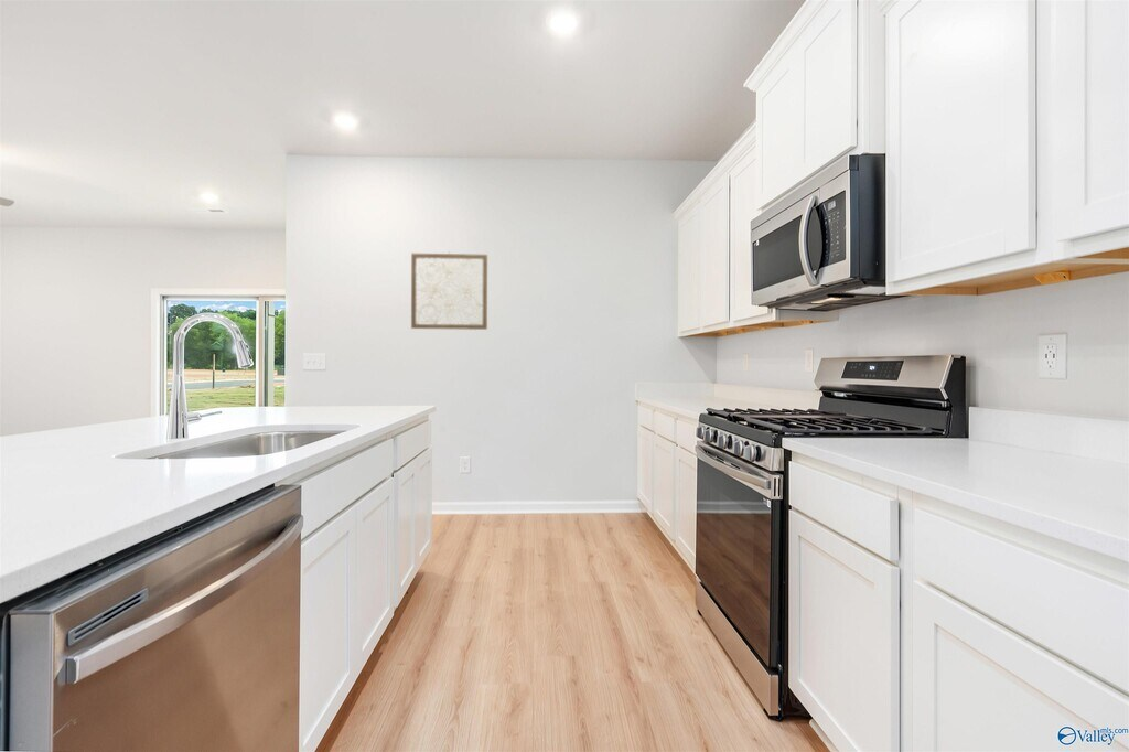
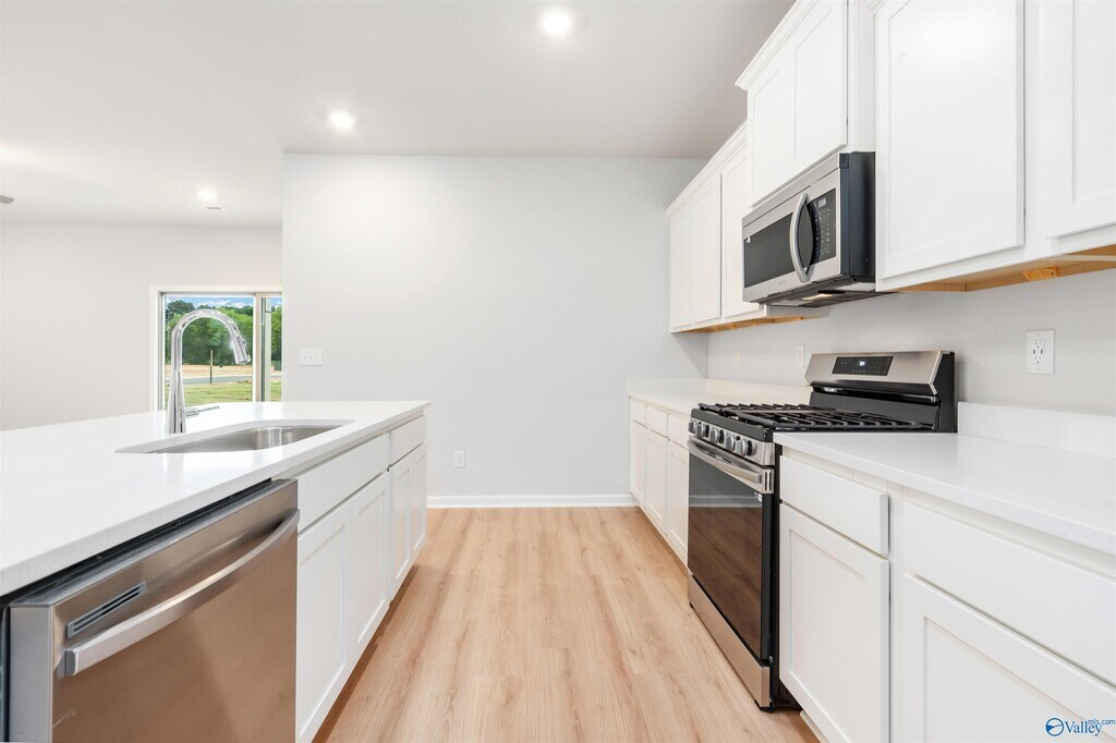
- wall art (447, 292)
